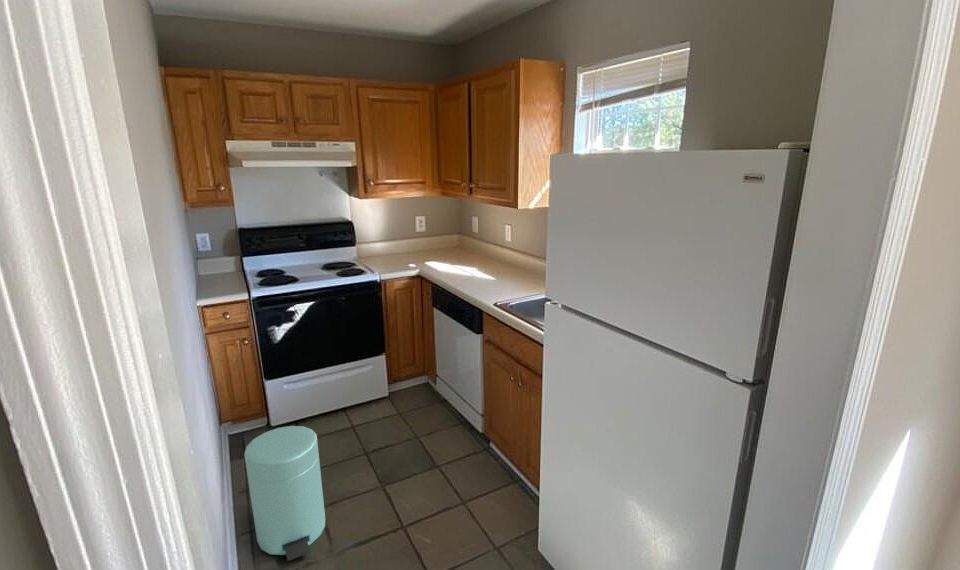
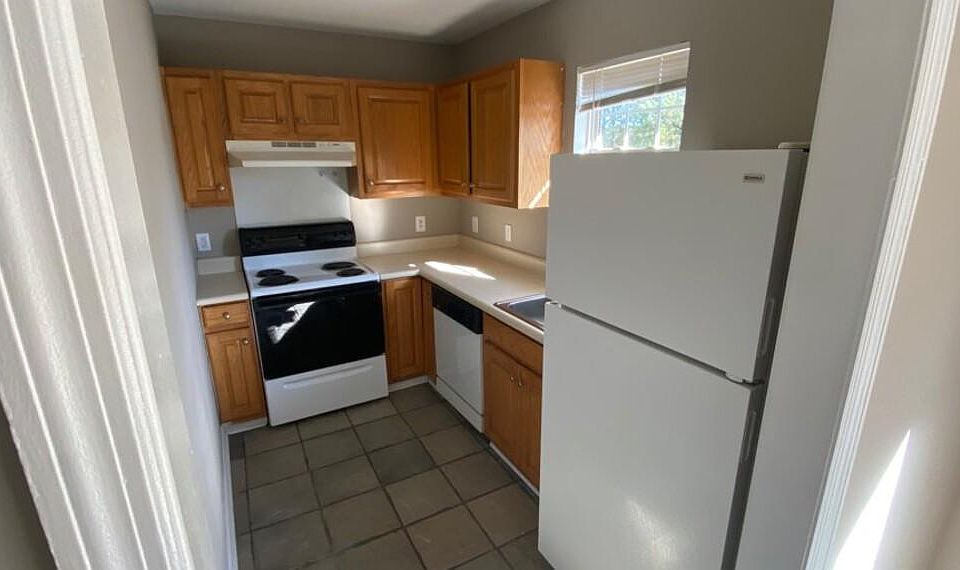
- trash can (287, 490)
